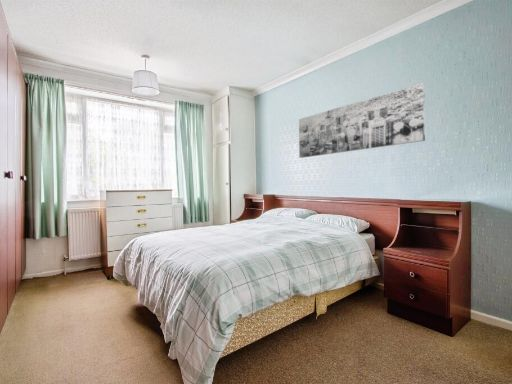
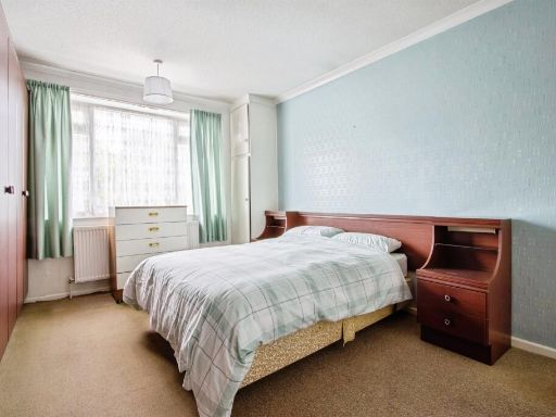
- wall art (349, 127)
